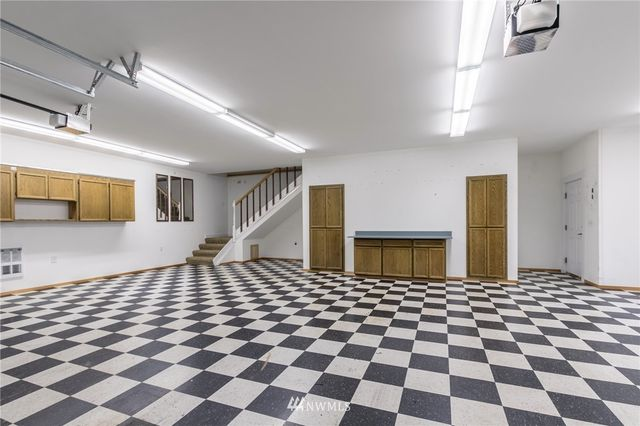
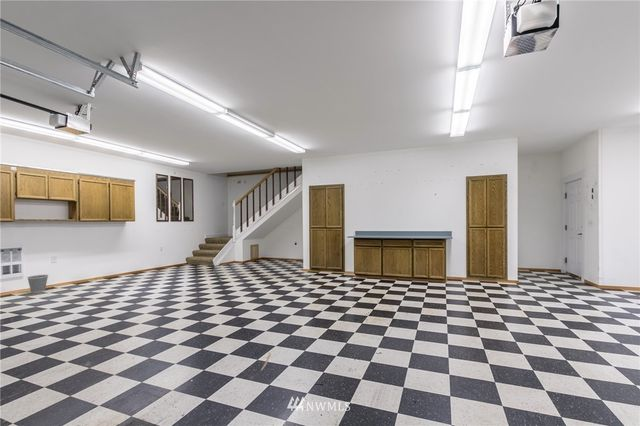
+ wastebasket (38, 283)
